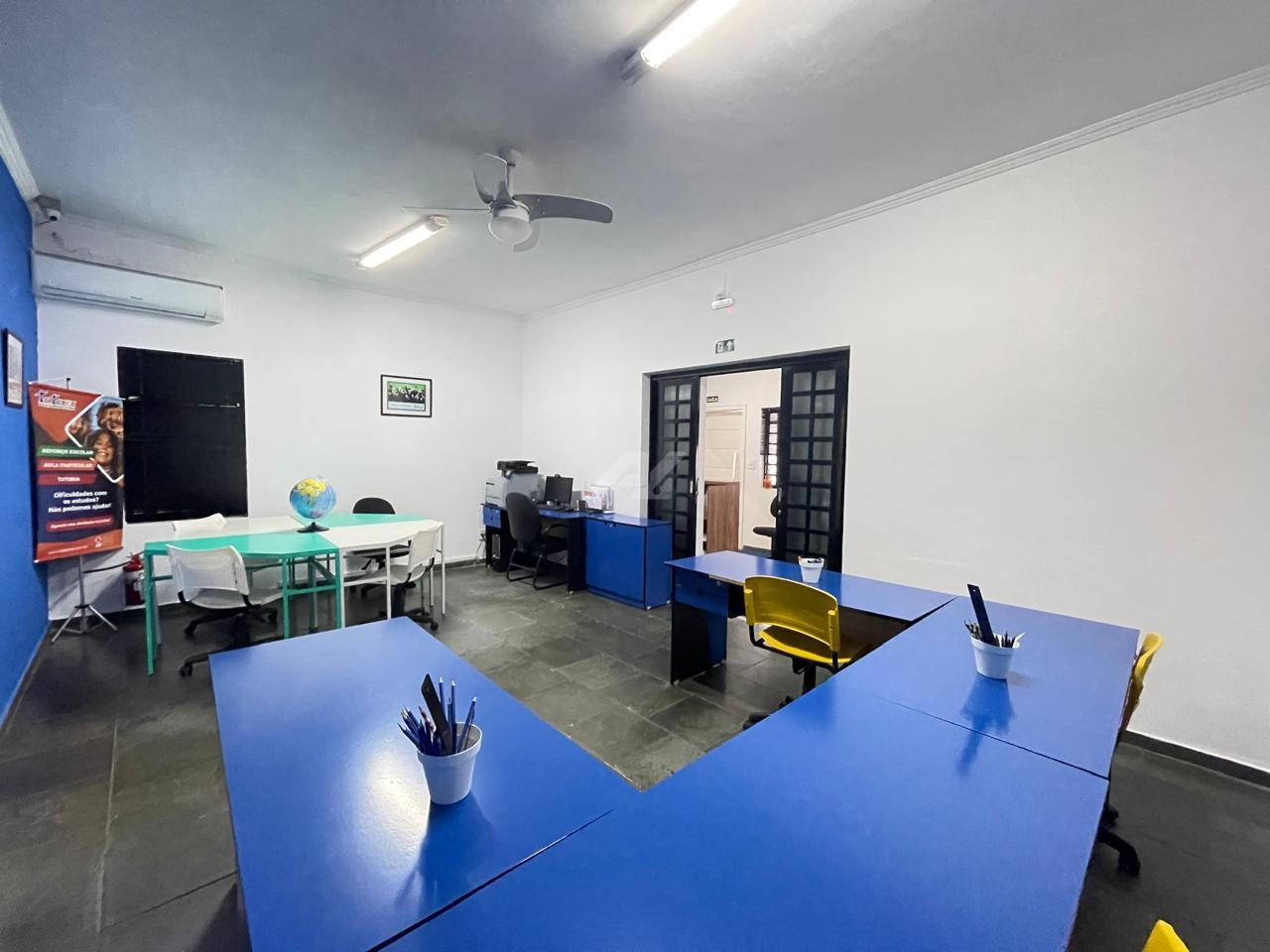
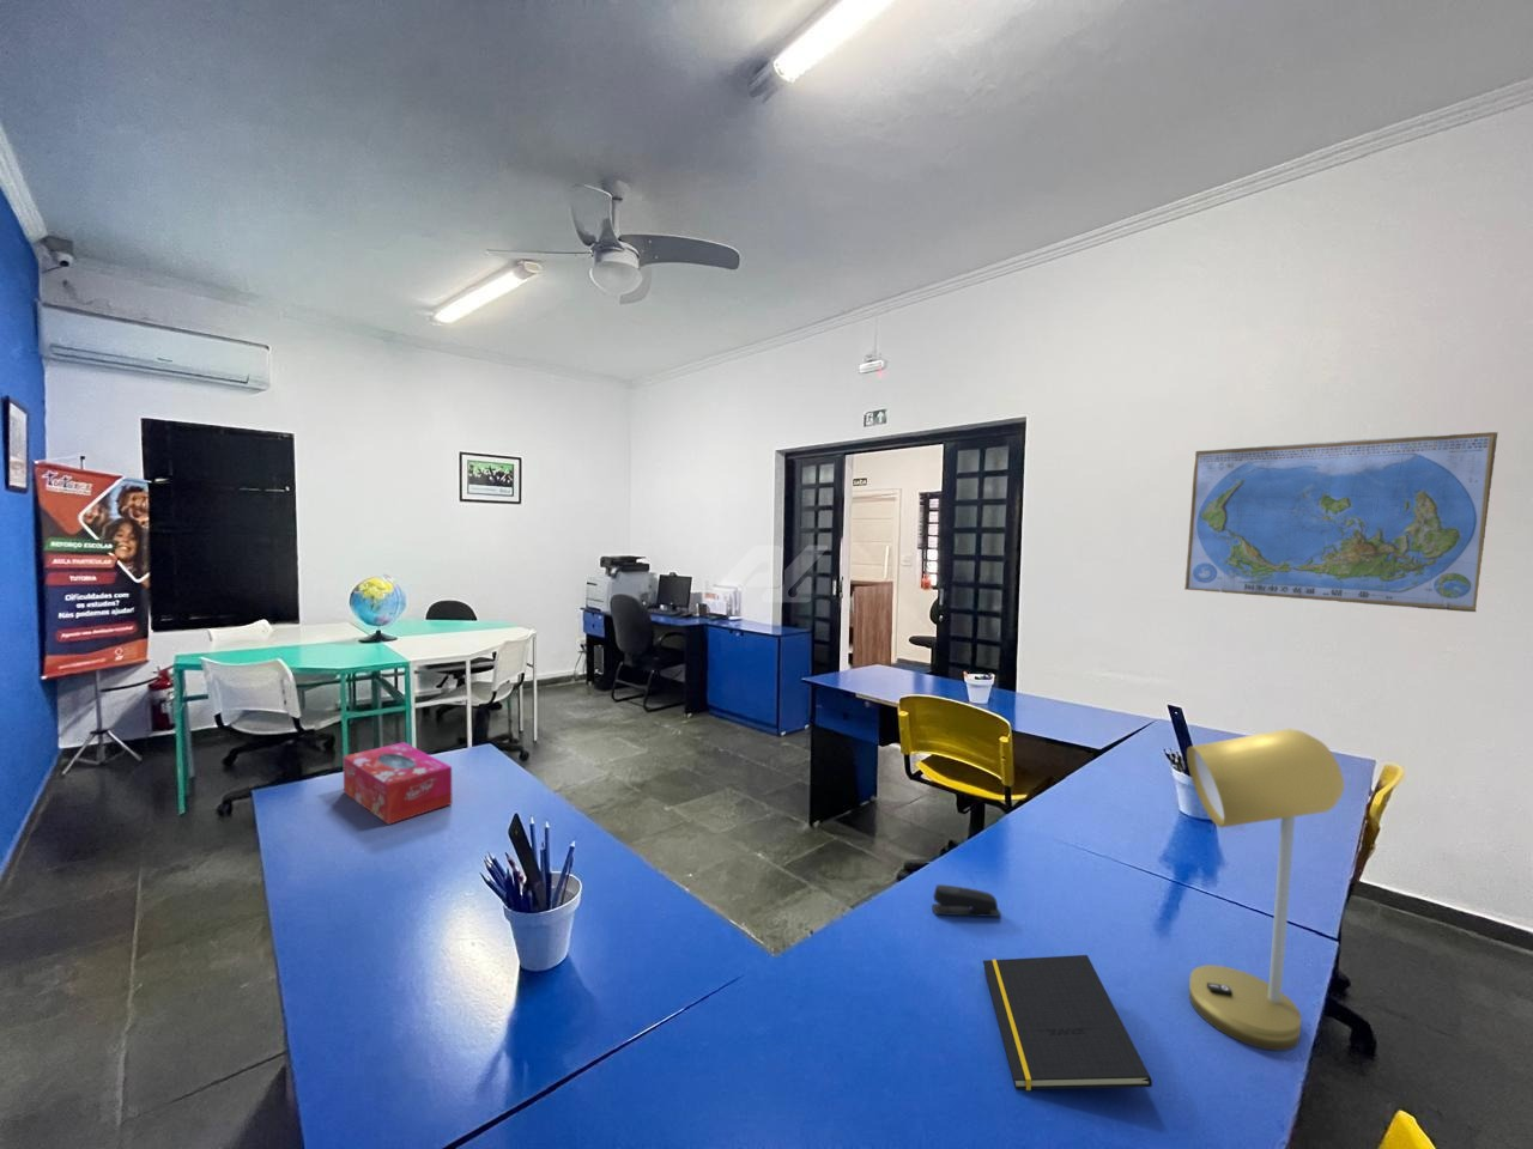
+ tissue box (396, 780)
+ world map (1319, 521)
+ stapler (966, 899)
+ desk lamp (1277, 873)
+ notepad (1055, 1015)
